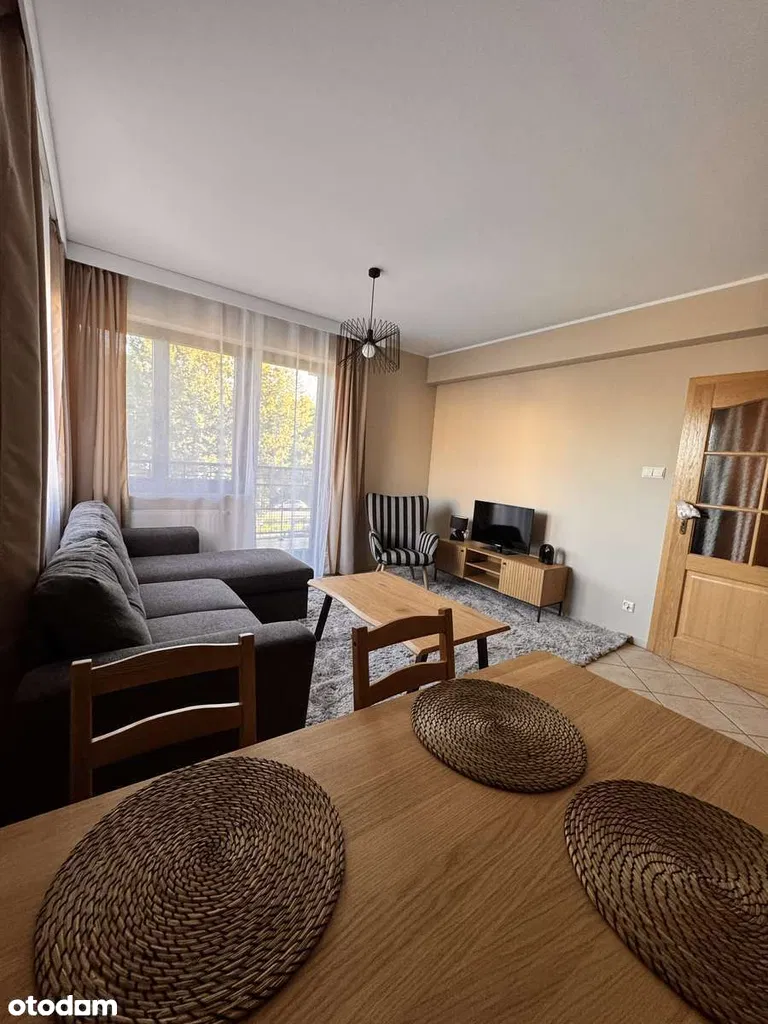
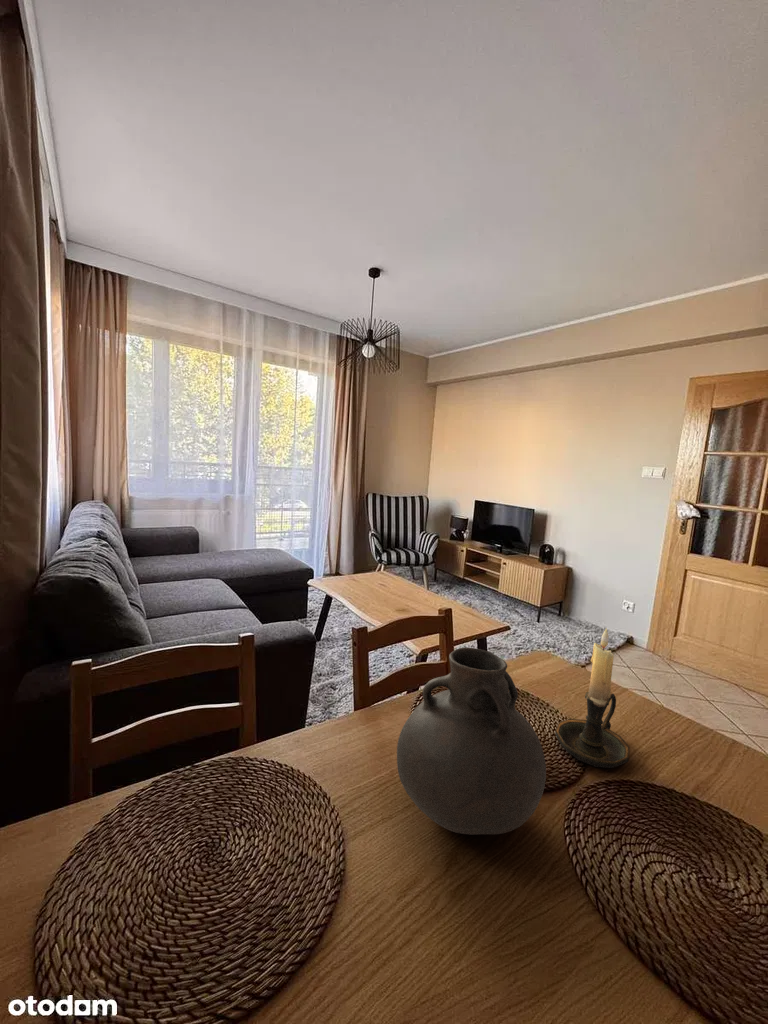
+ candle holder (602, 685)
+ vase (471, 736)
